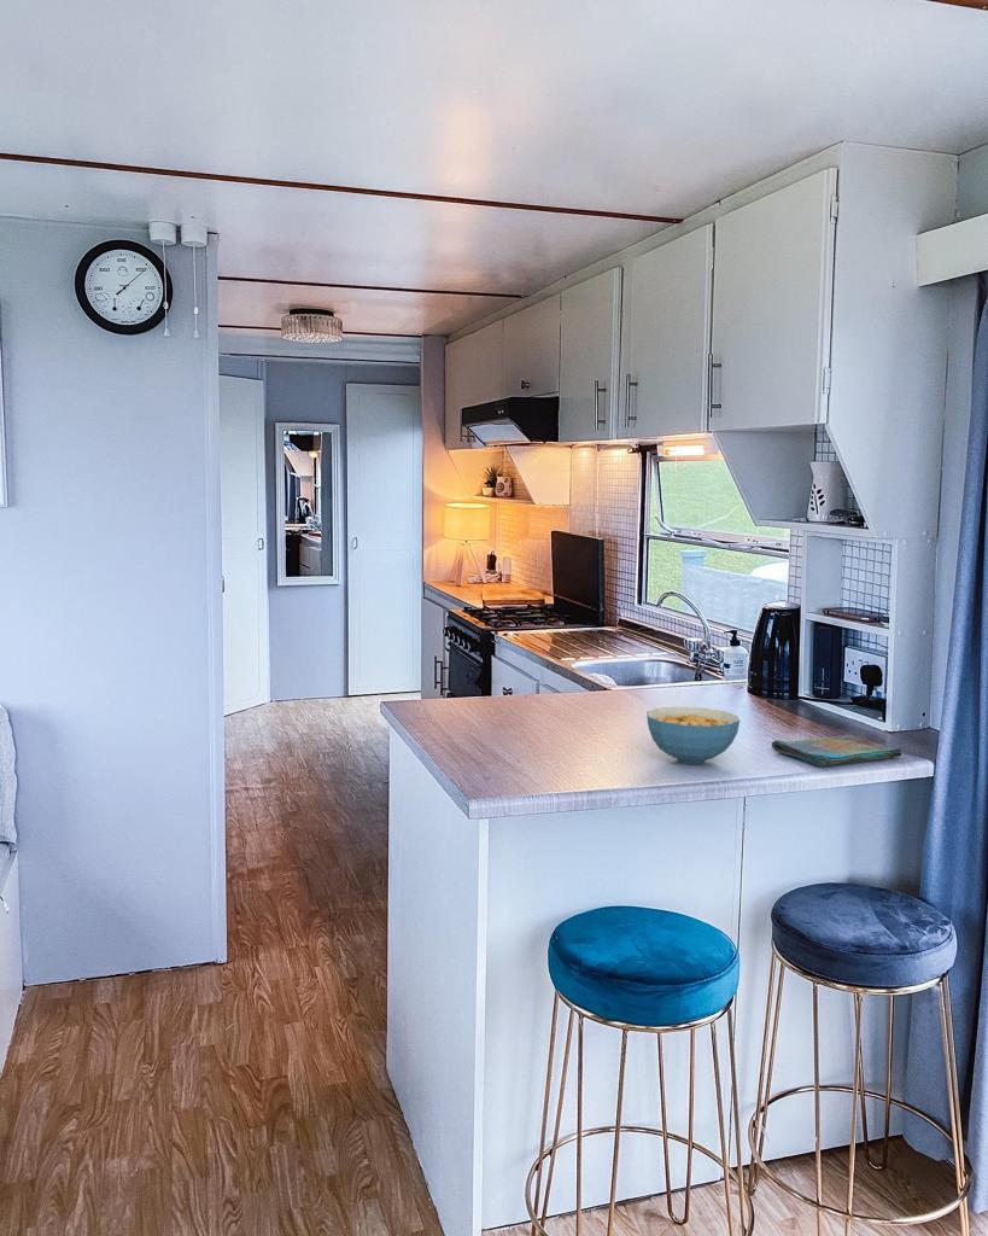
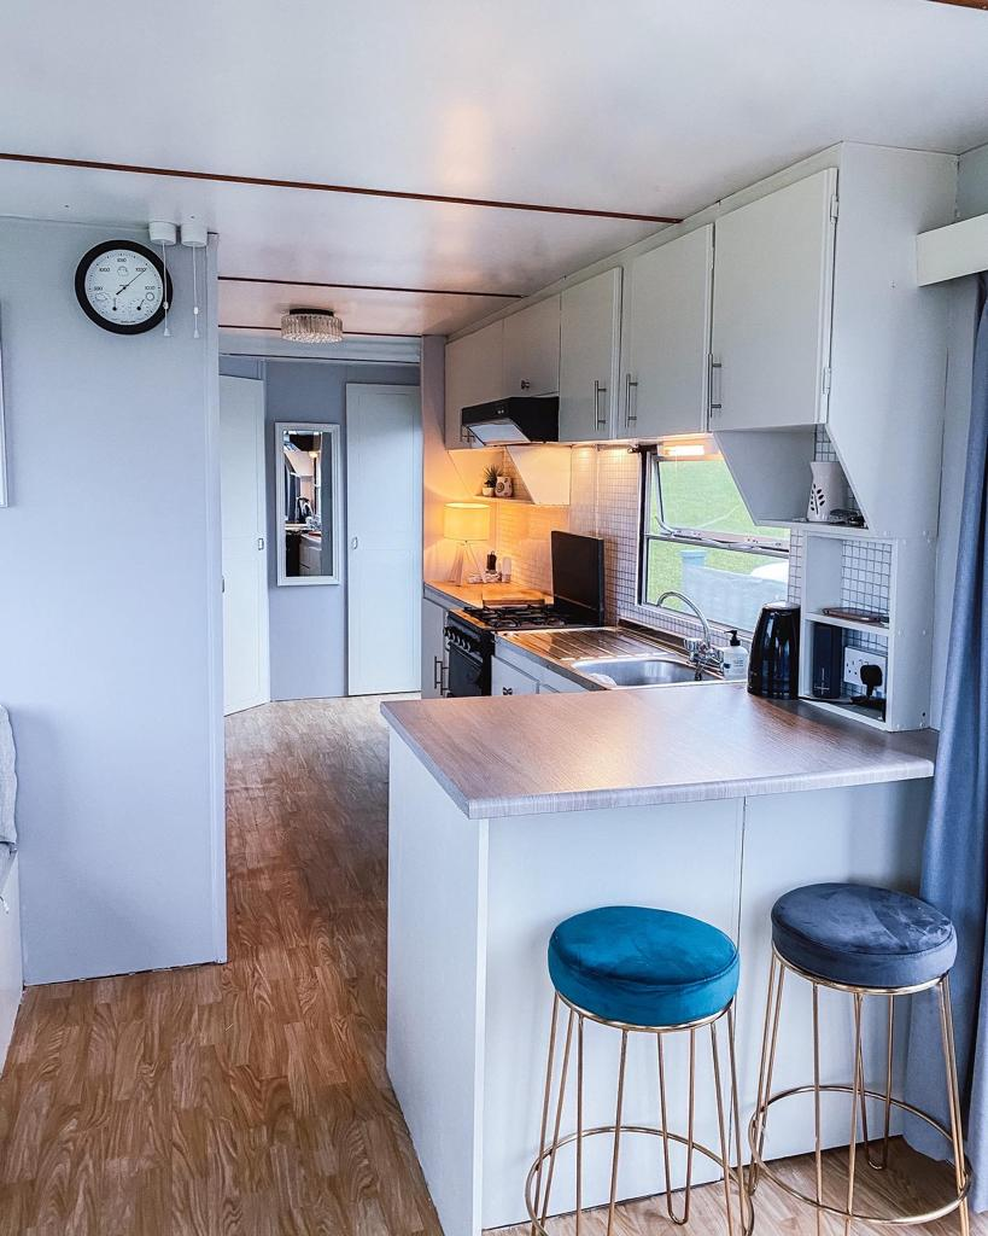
- dish towel (835, 748)
- cereal bowl (691, 737)
